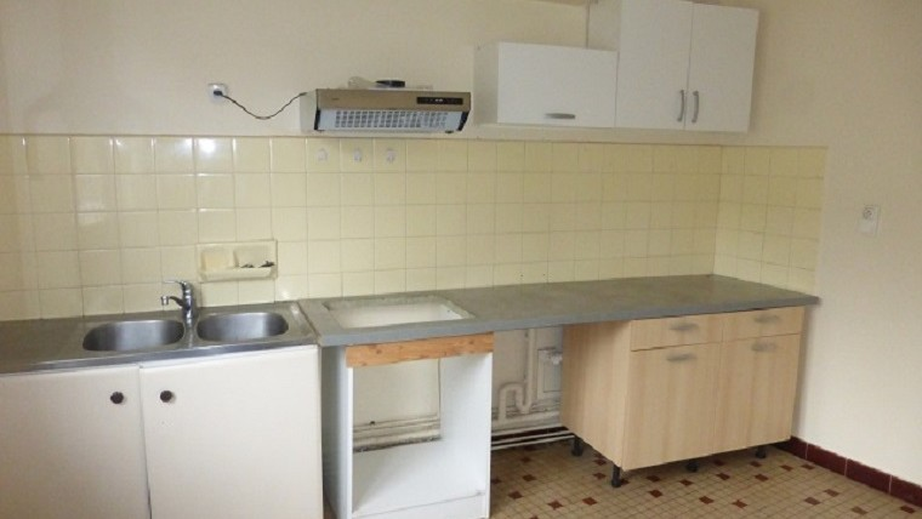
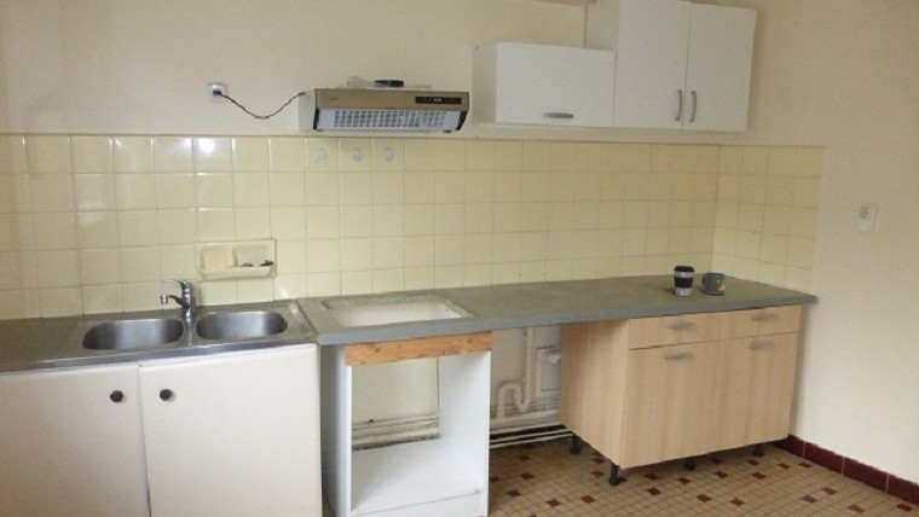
+ coffee cup (683, 280)
+ mug (712, 283)
